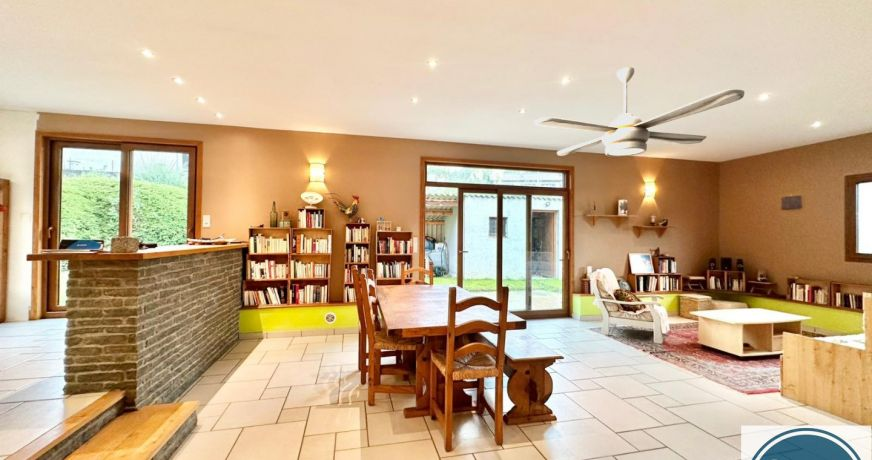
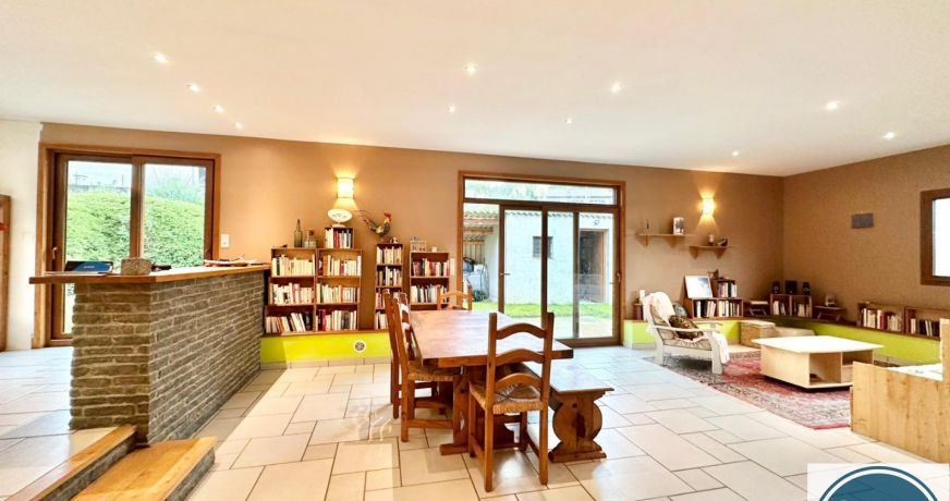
- ceiling fan (625, 111)
